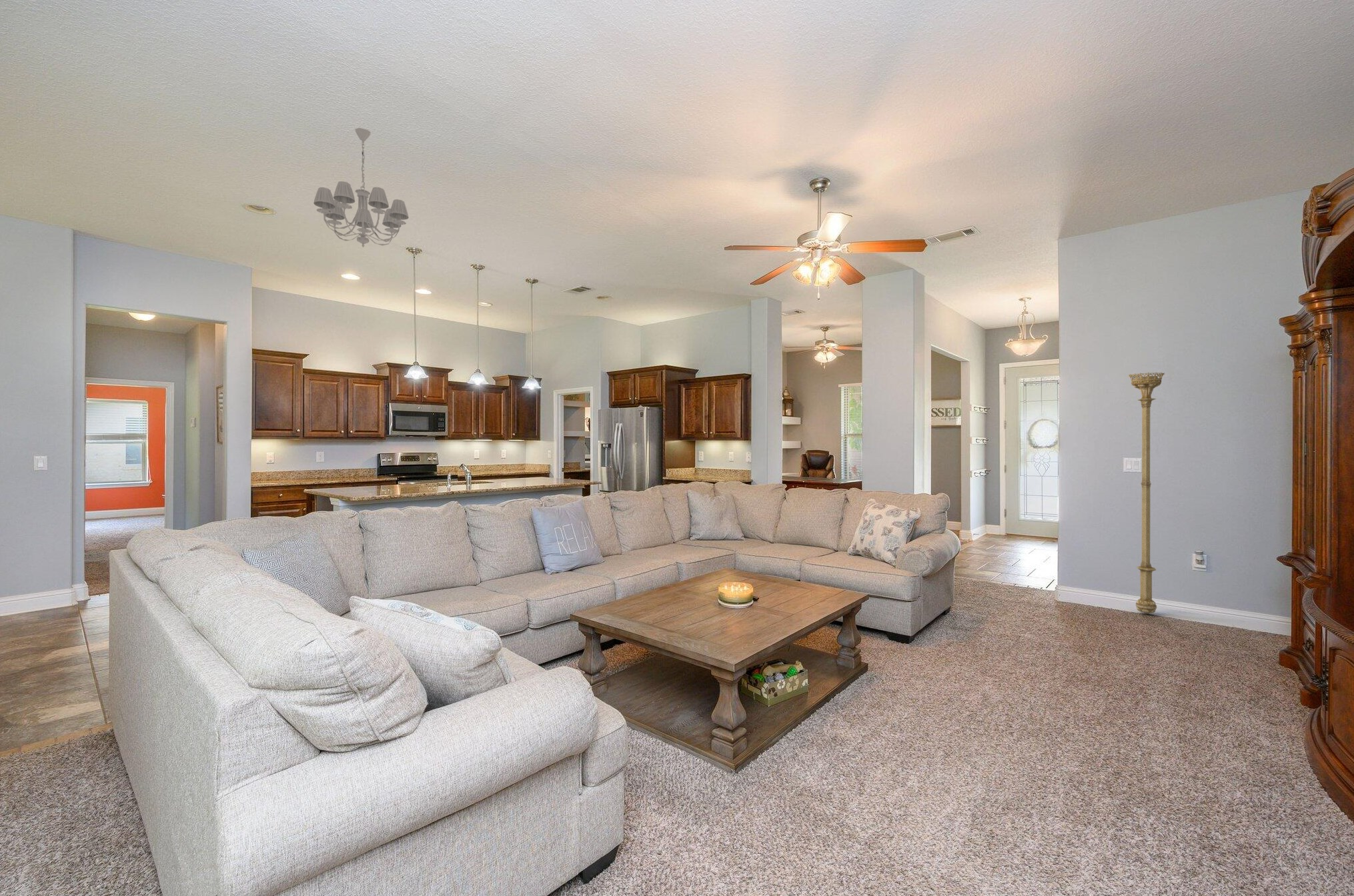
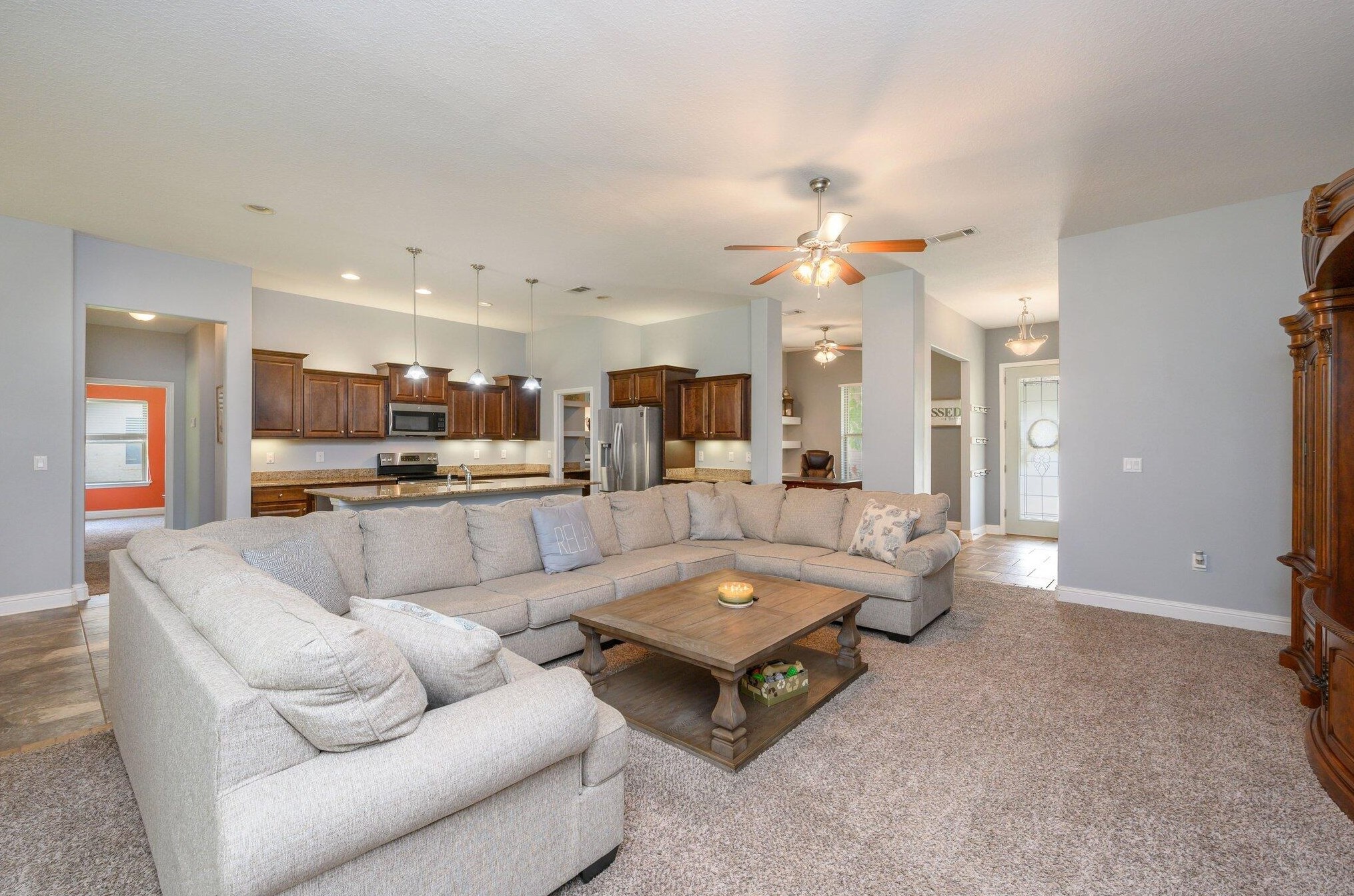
- chandelier (362, 190)
- floor lamp (1147, 493)
